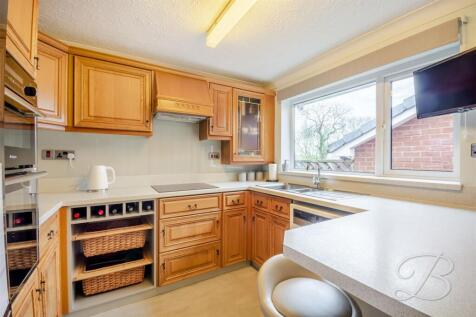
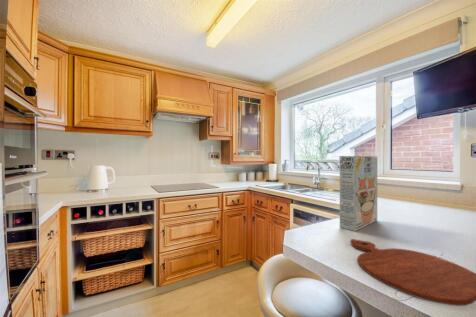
+ cereal box (359, 190)
+ cutting board (398, 261)
